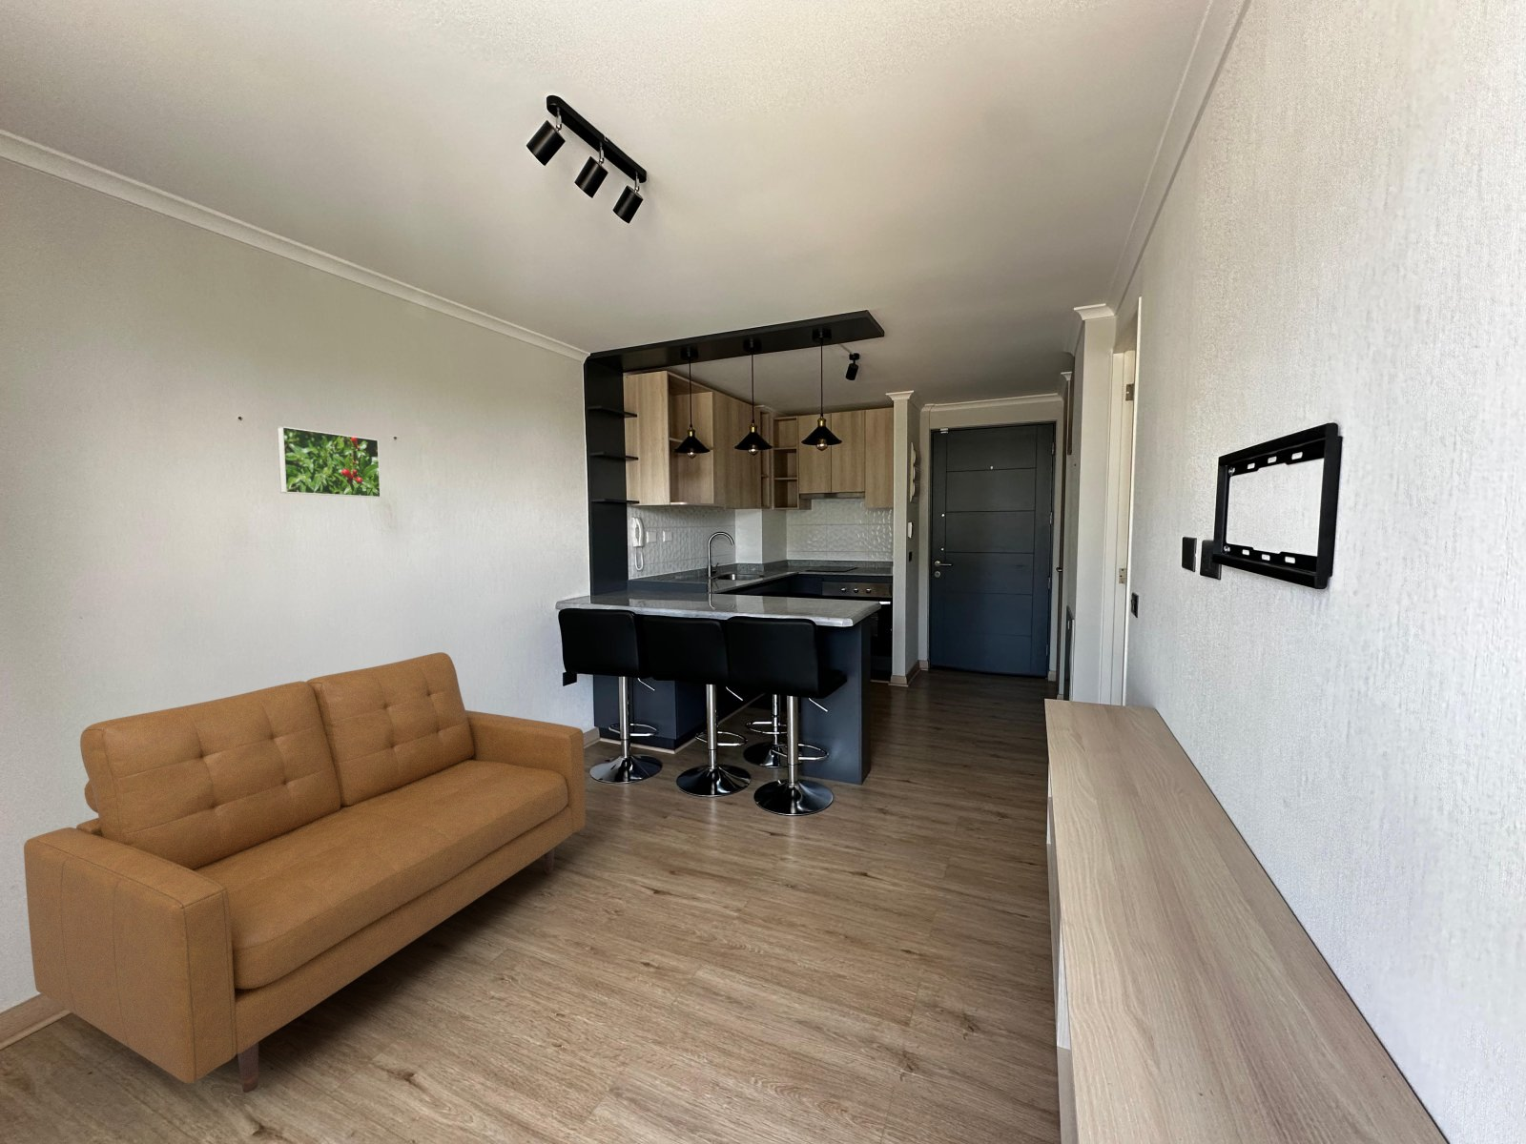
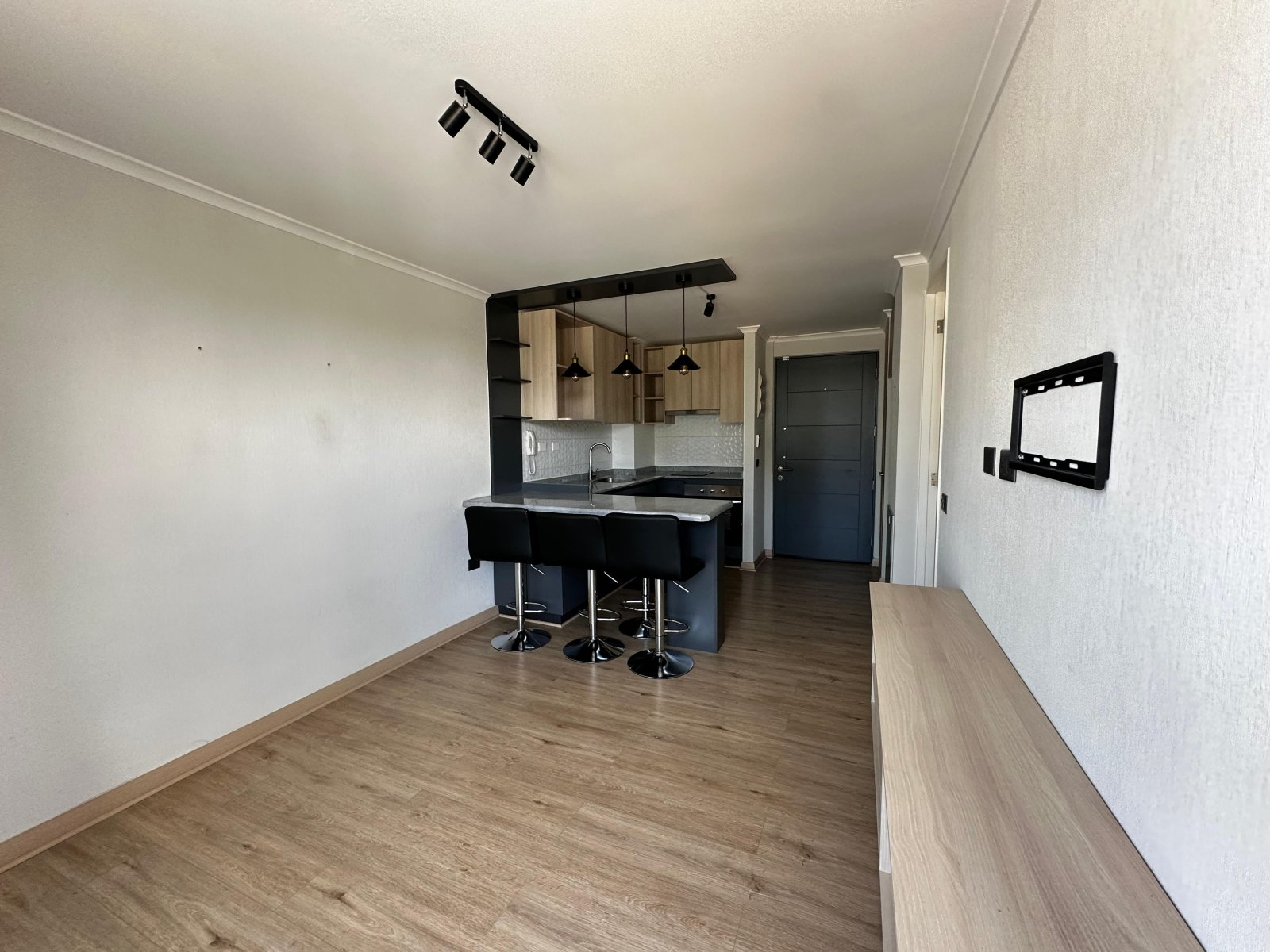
- sofa (365, 811)
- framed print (332, 464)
